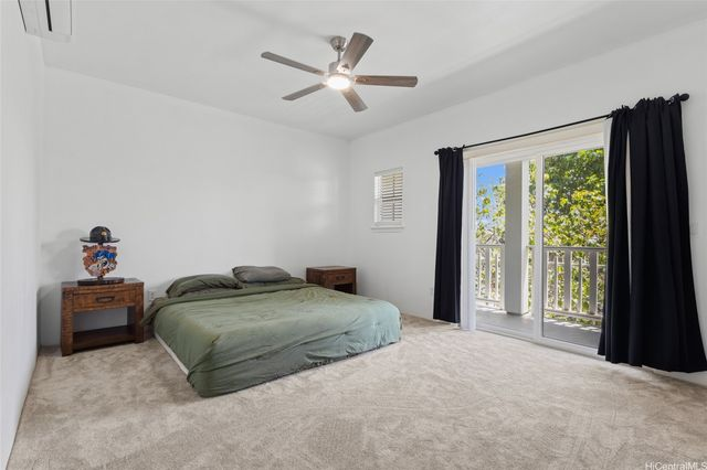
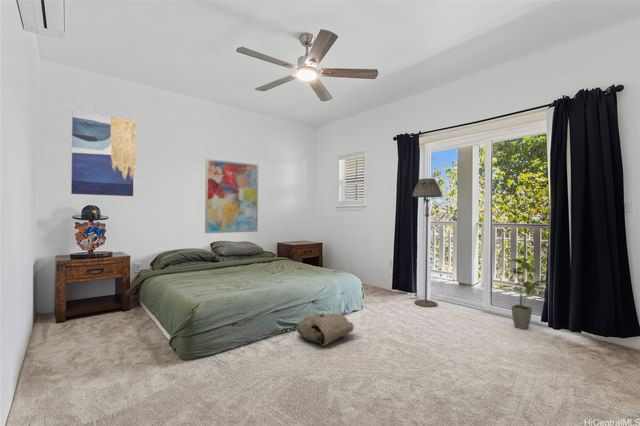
+ bag (323, 324)
+ wall art (233, 197)
+ floor lamp (426, 241)
+ house plant (526, 294)
+ wall art (105, 155)
